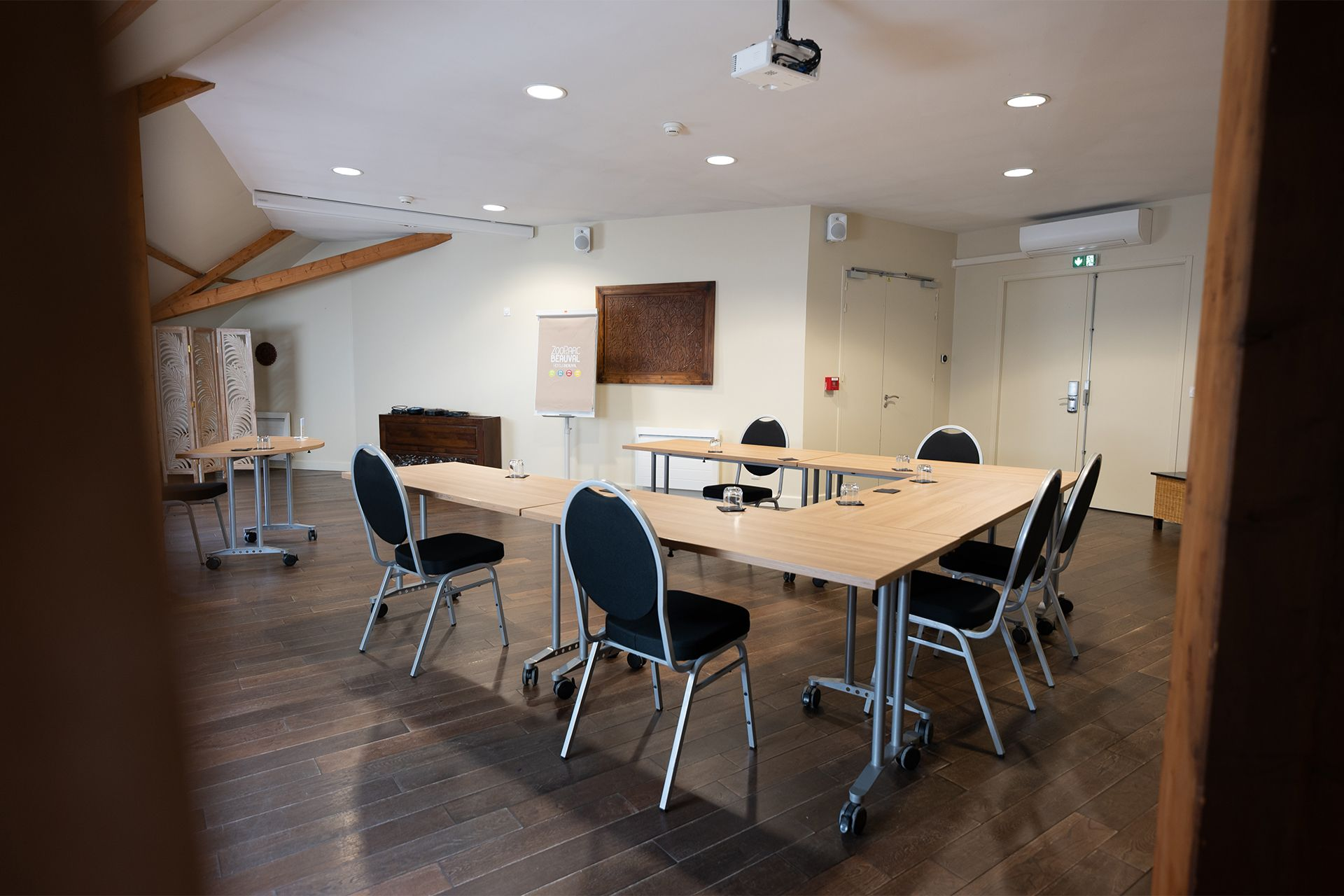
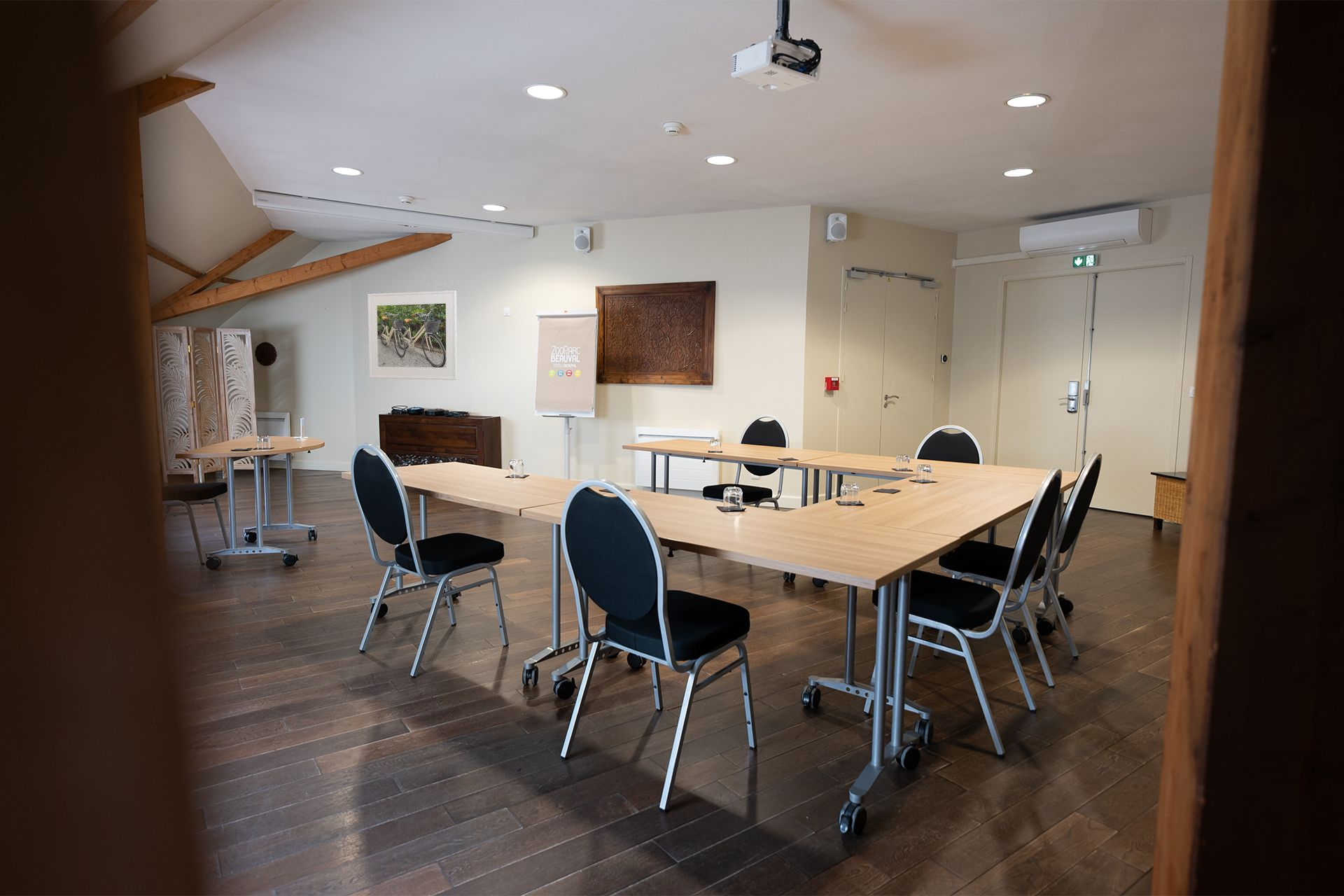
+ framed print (411, 335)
